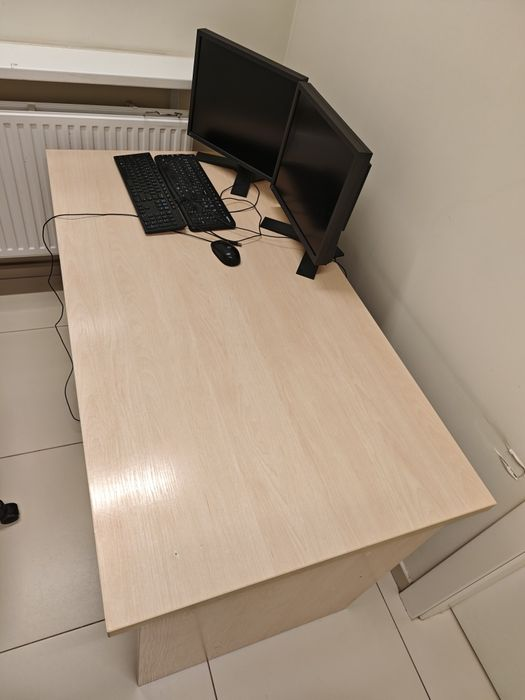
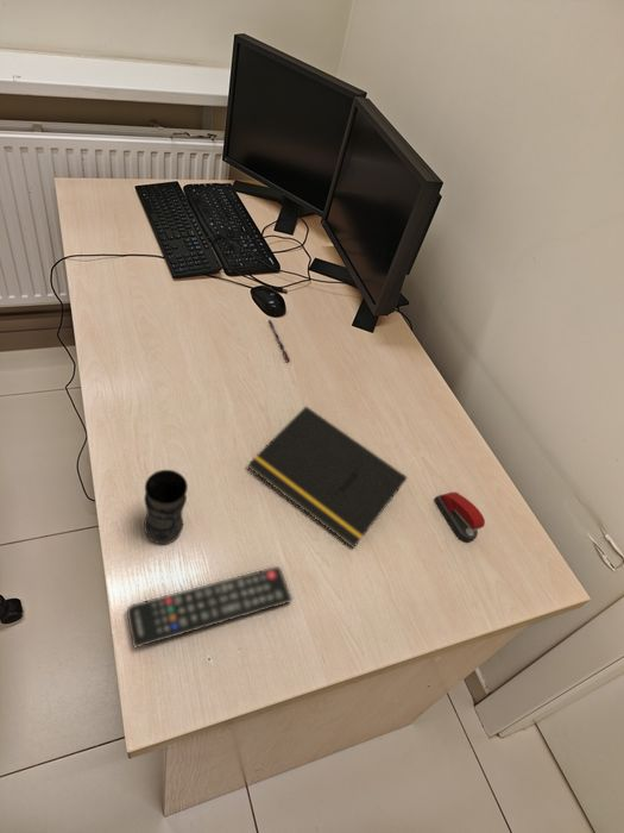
+ notepad (328, 471)
+ jar (164, 508)
+ stapler (461, 511)
+ remote control (213, 605)
+ pen (278, 339)
